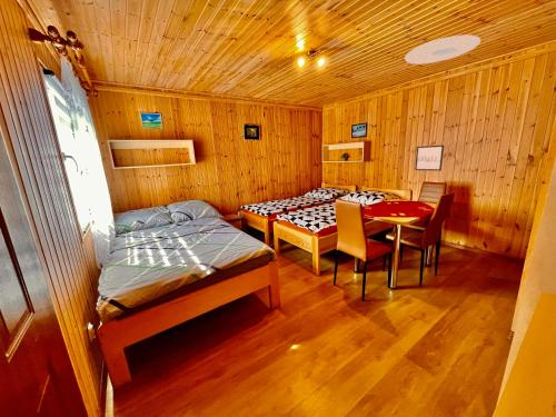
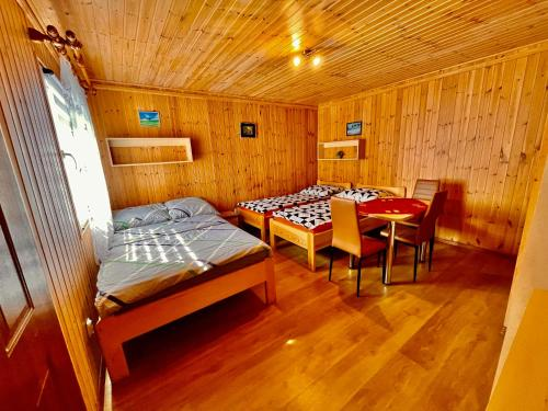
- ceiling light (439, 48)
- wall art (428, 158)
